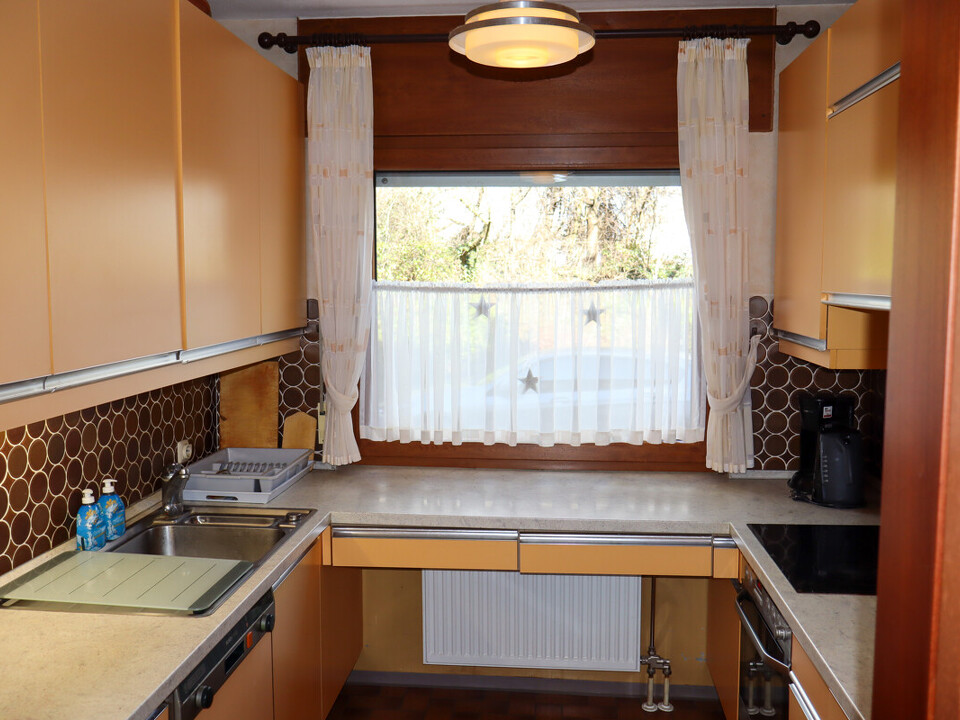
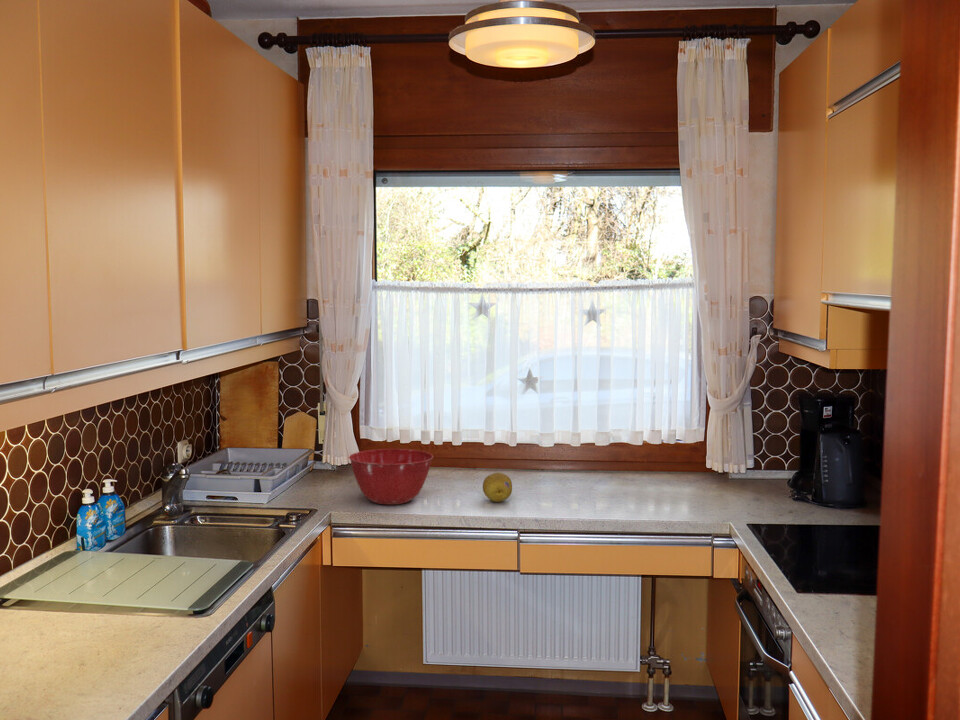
+ fruit (497, 487)
+ mixing bowl (391, 477)
